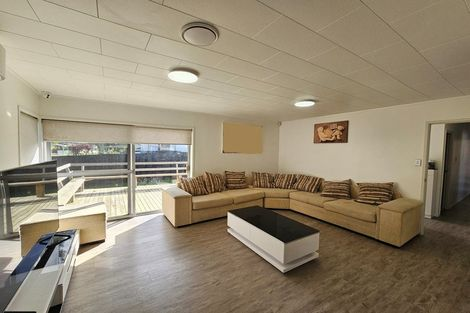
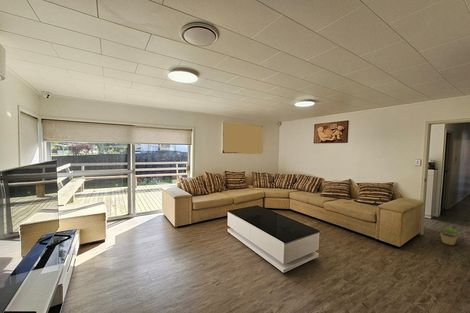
+ potted plant (447, 233)
